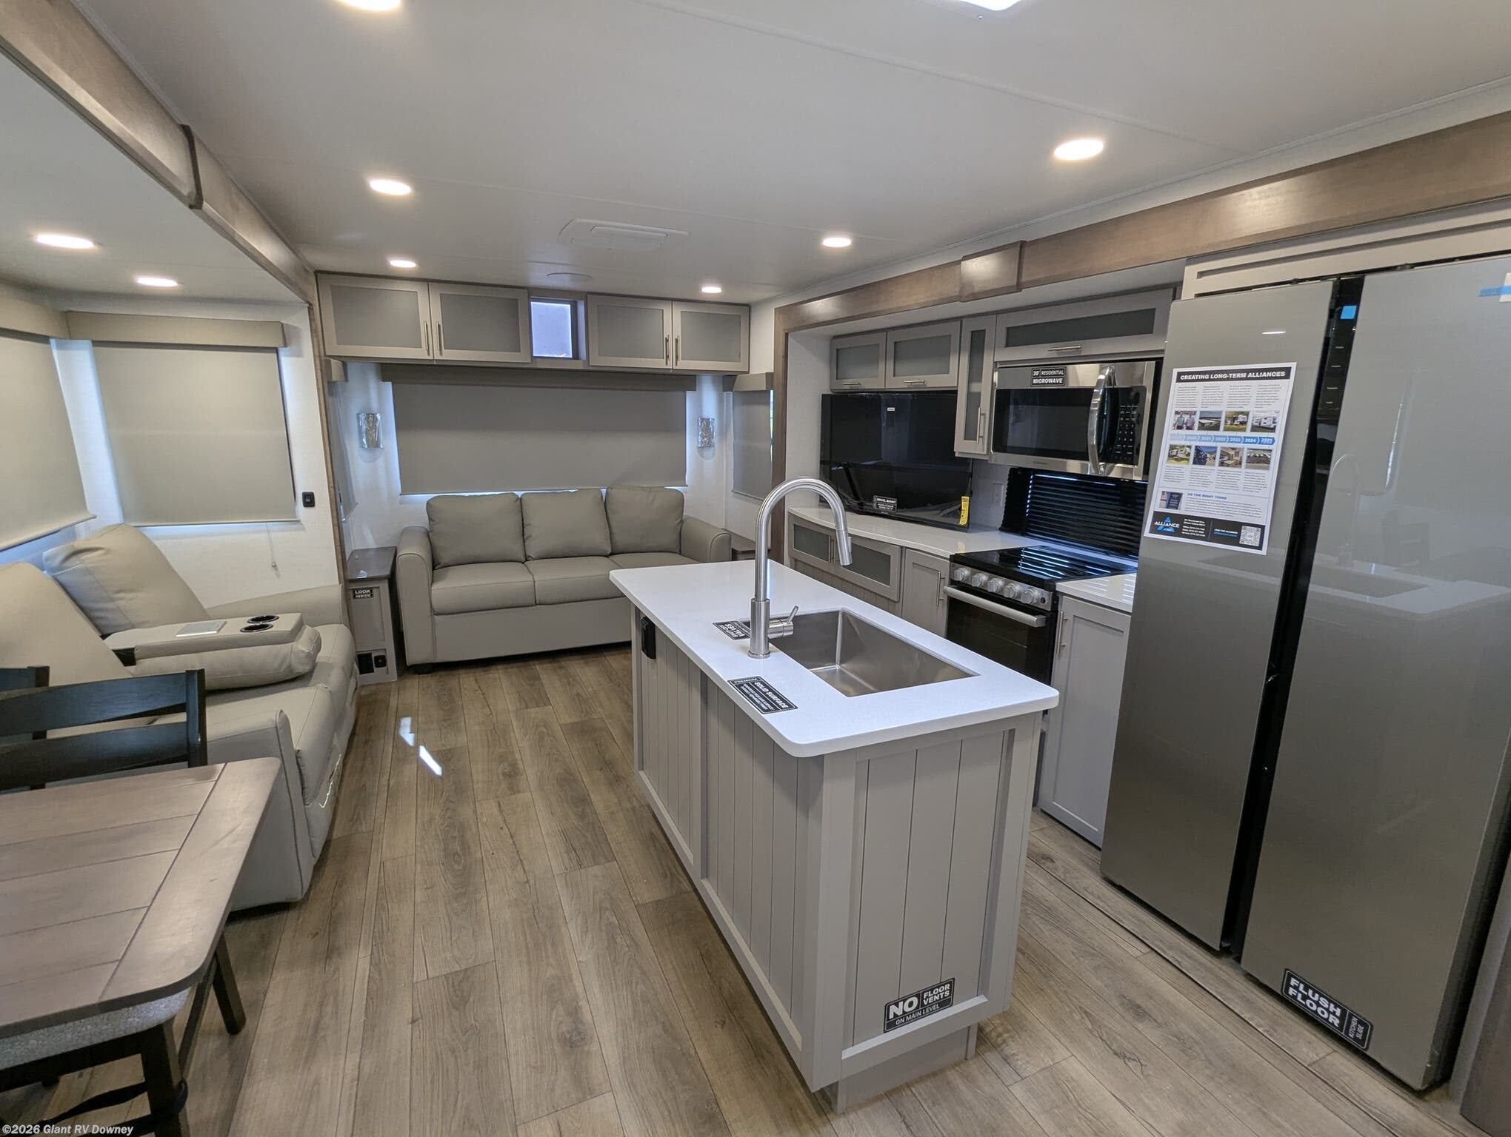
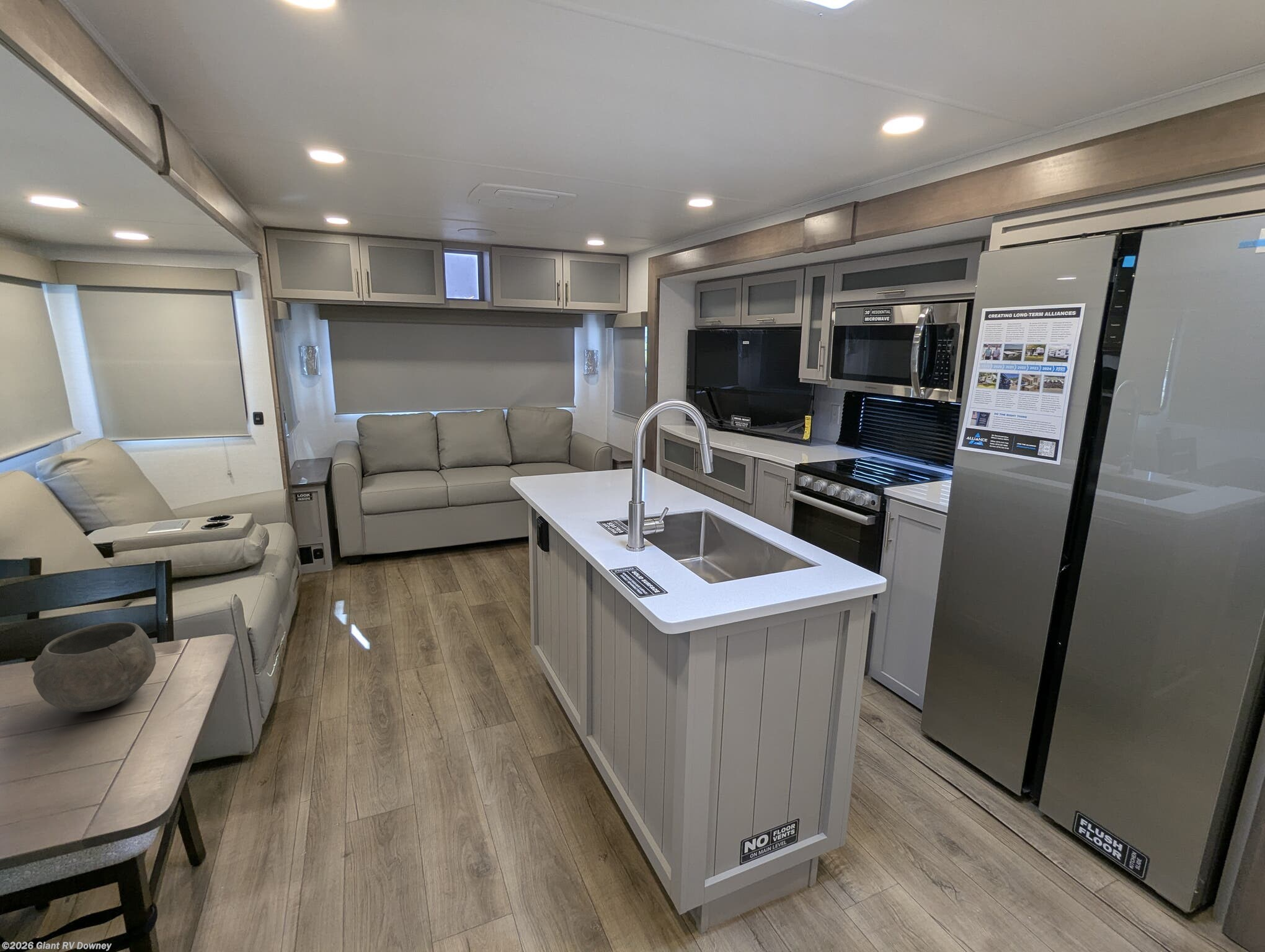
+ bowl (98, 671)
